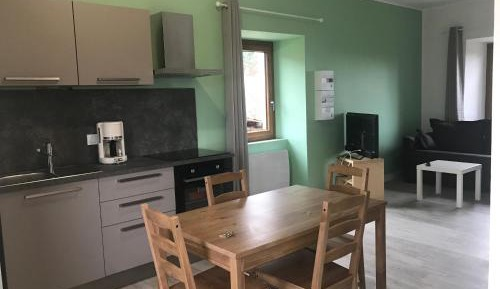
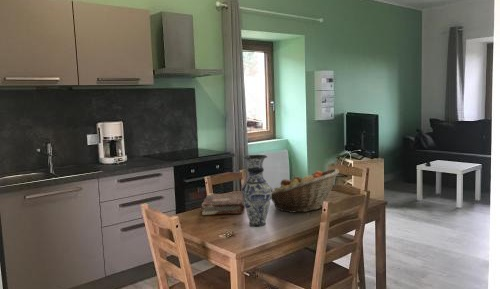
+ book (225, 203)
+ vase (256, 190)
+ fruit basket (304, 188)
